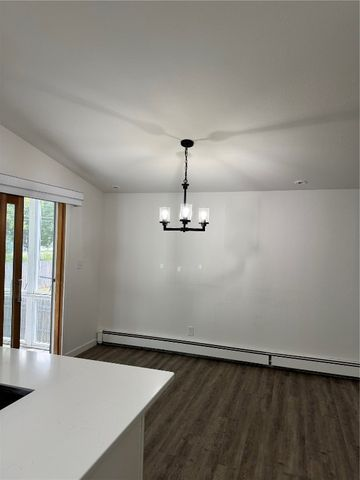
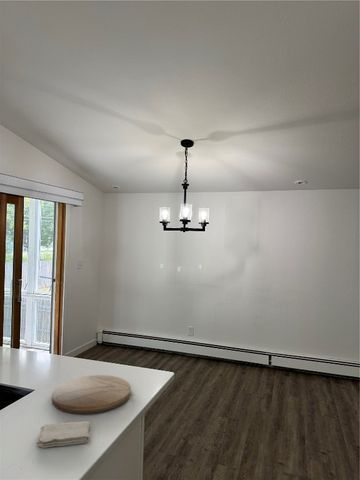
+ washcloth (64, 432)
+ cutting board (92, 392)
